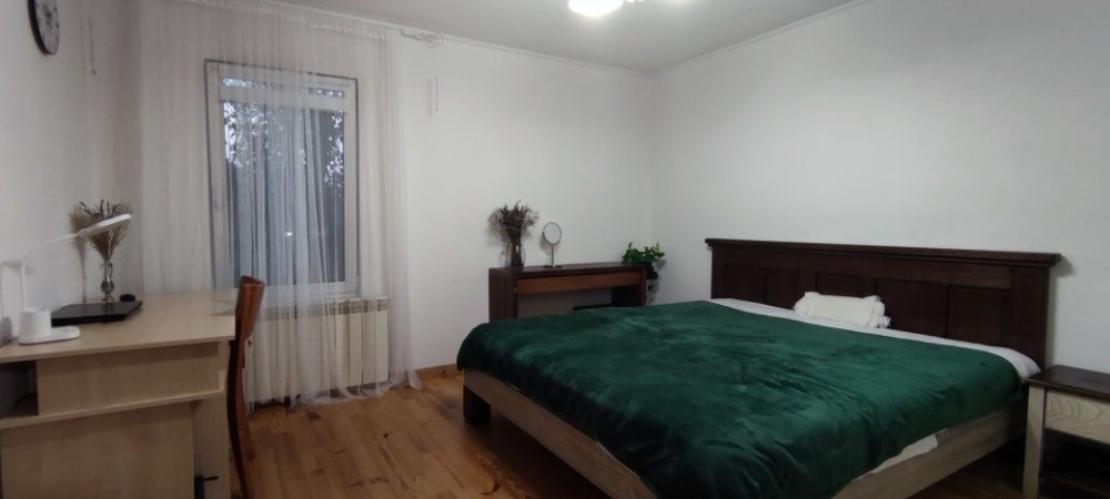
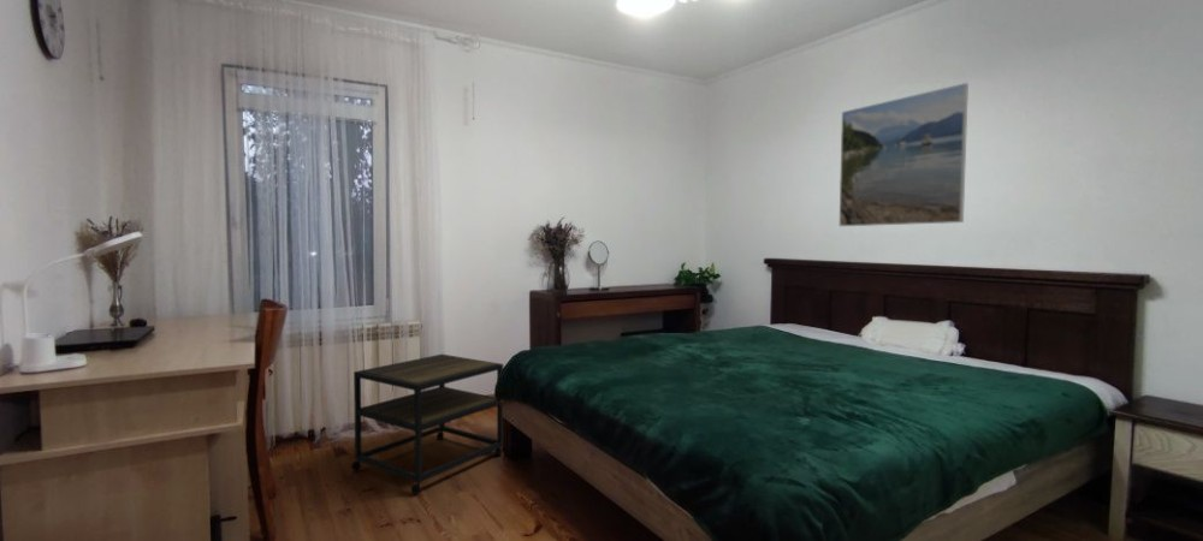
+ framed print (896, 161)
+ side table (429, 415)
